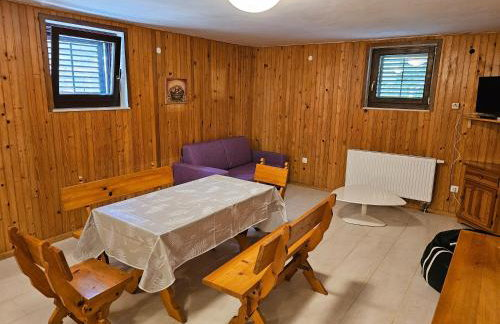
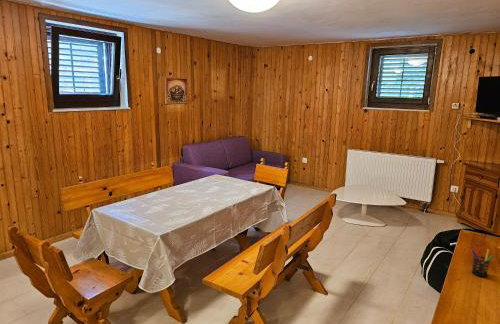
+ pen holder (482, 261)
